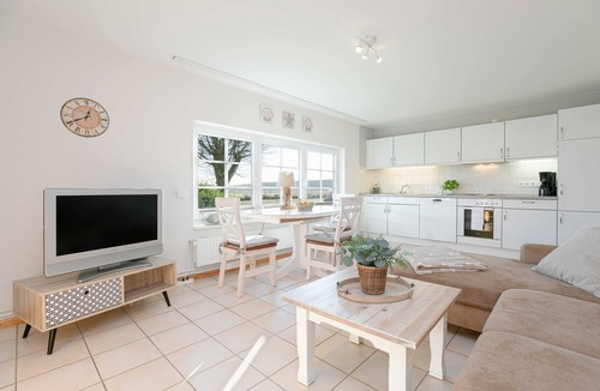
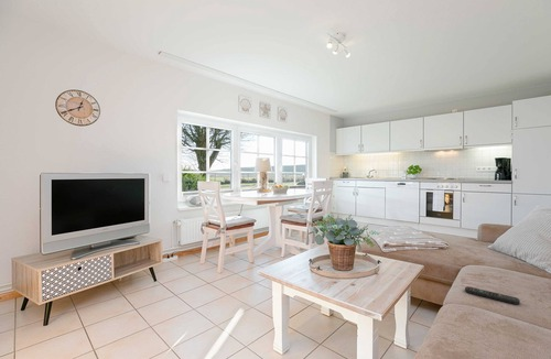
+ remote control (490, 294)
